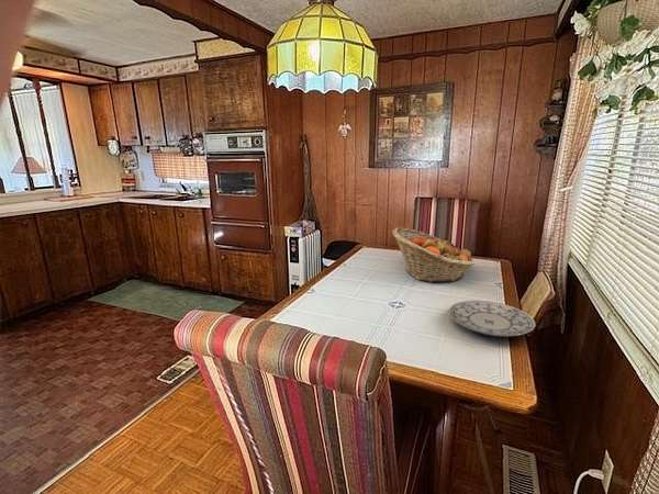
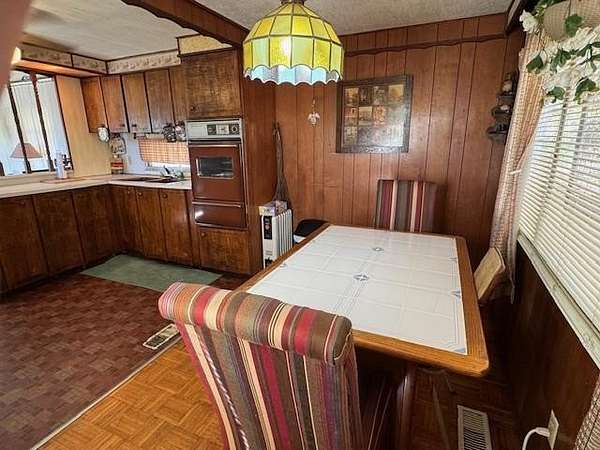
- fruit basket (431, 251)
- plate (489, 319)
